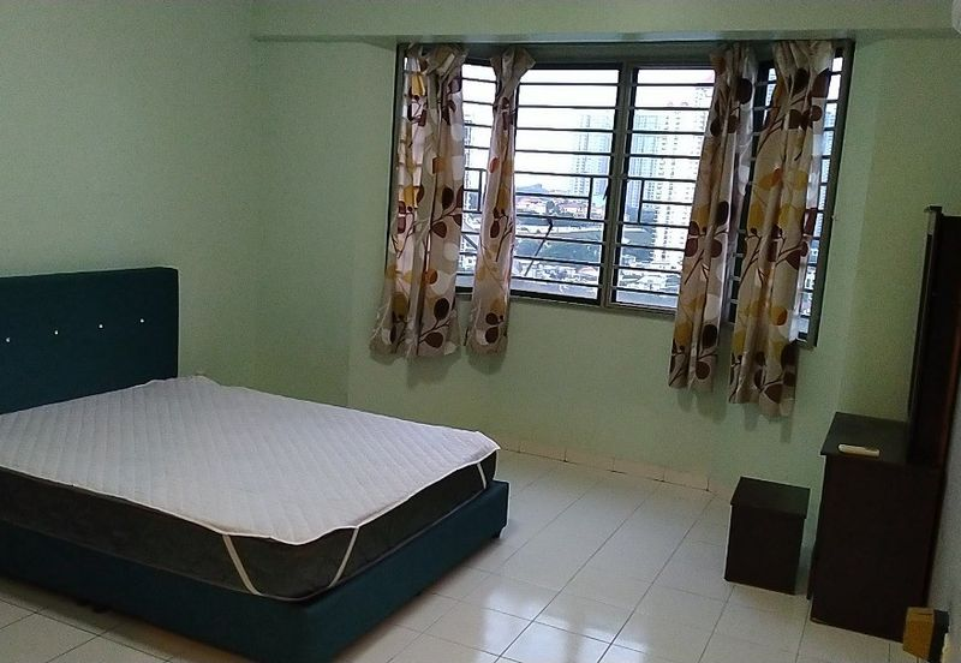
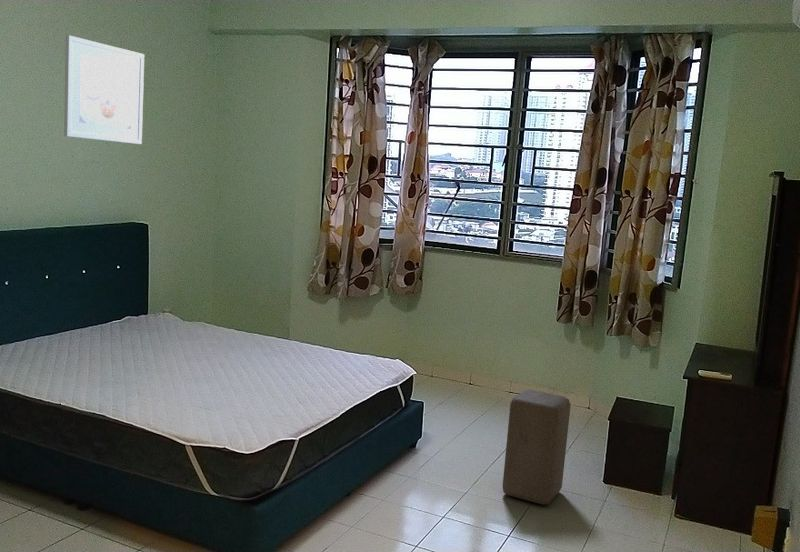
+ stool (536, 445)
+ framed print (106, 93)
